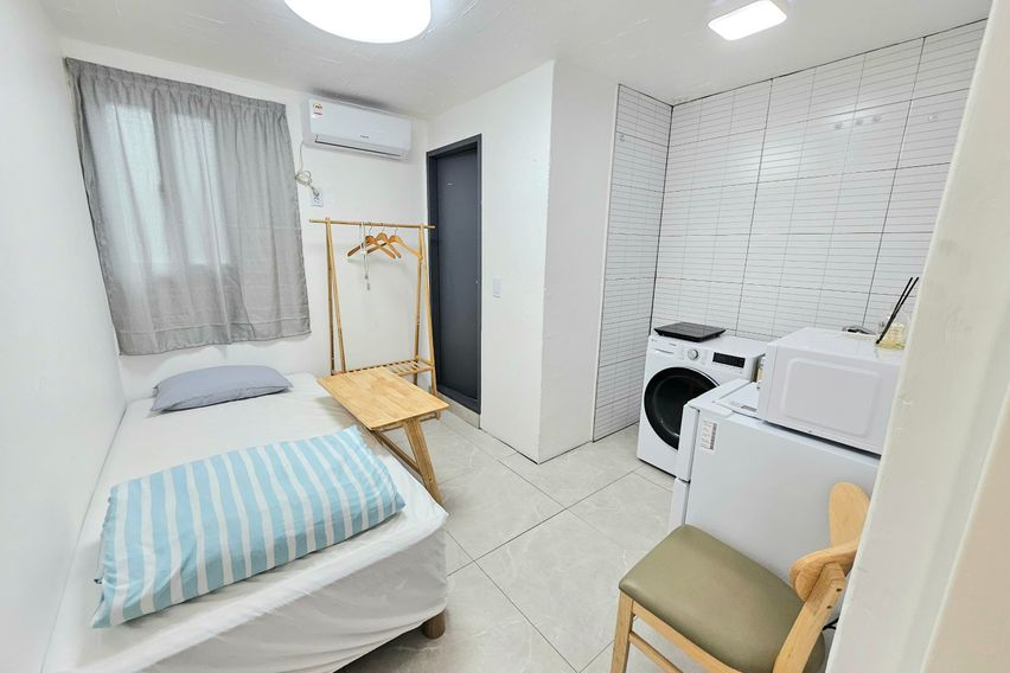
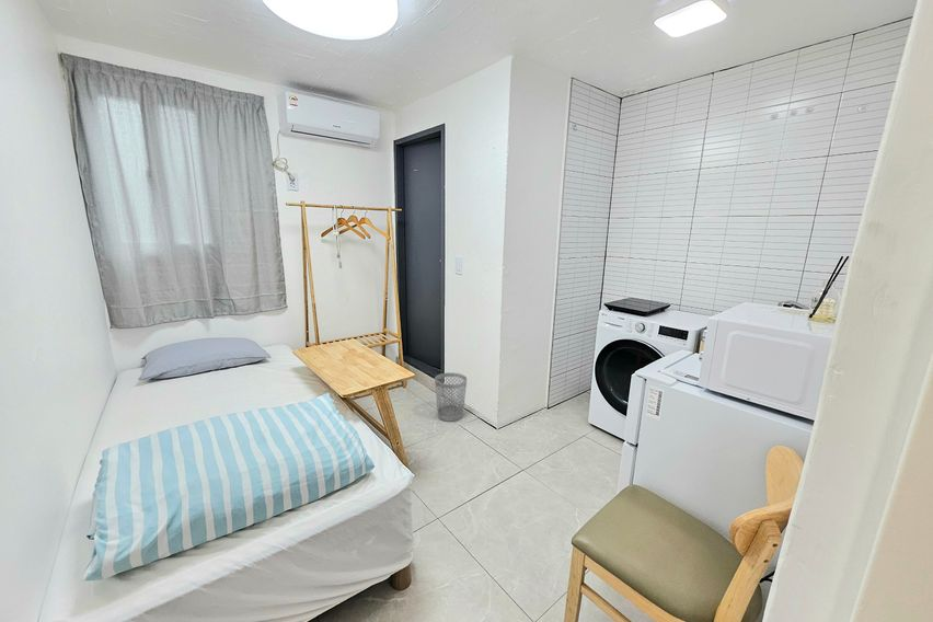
+ wastebasket (450, 396)
